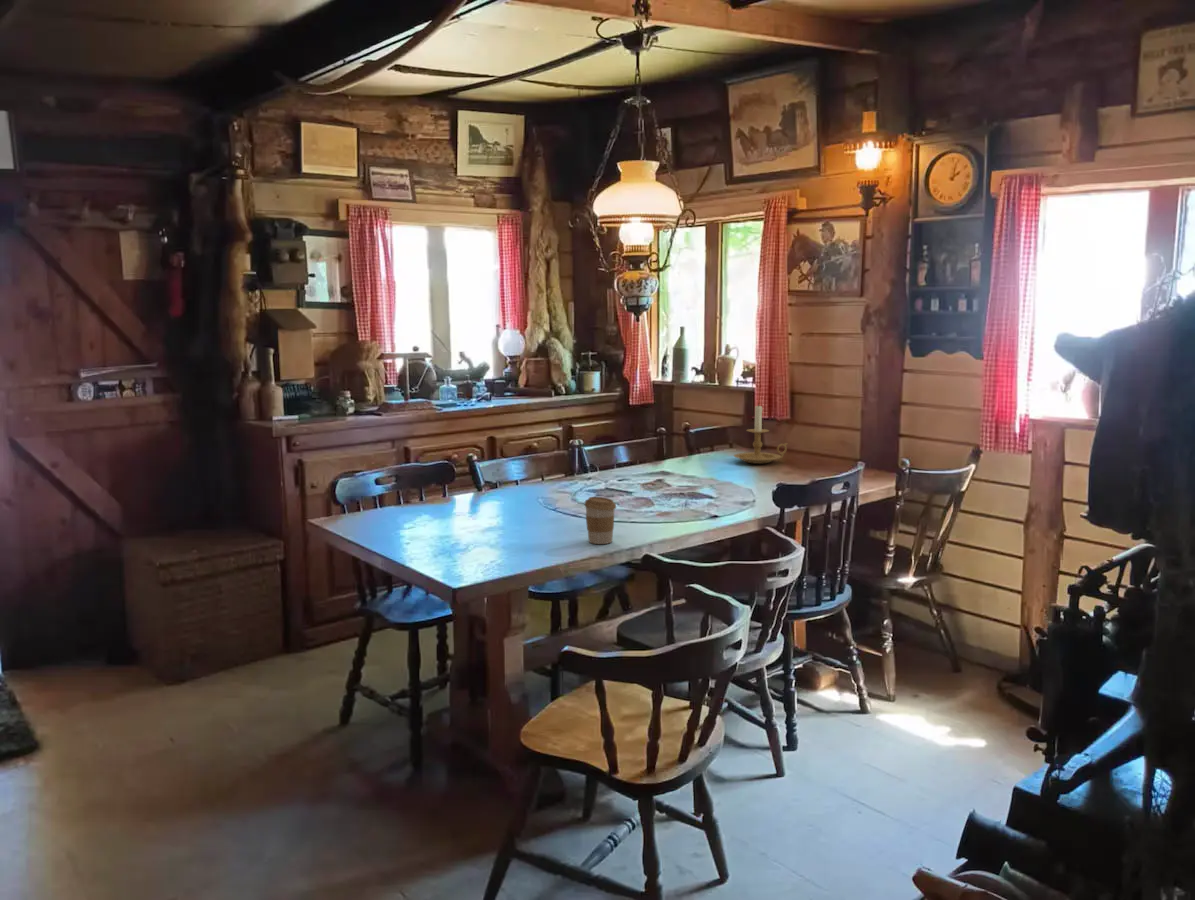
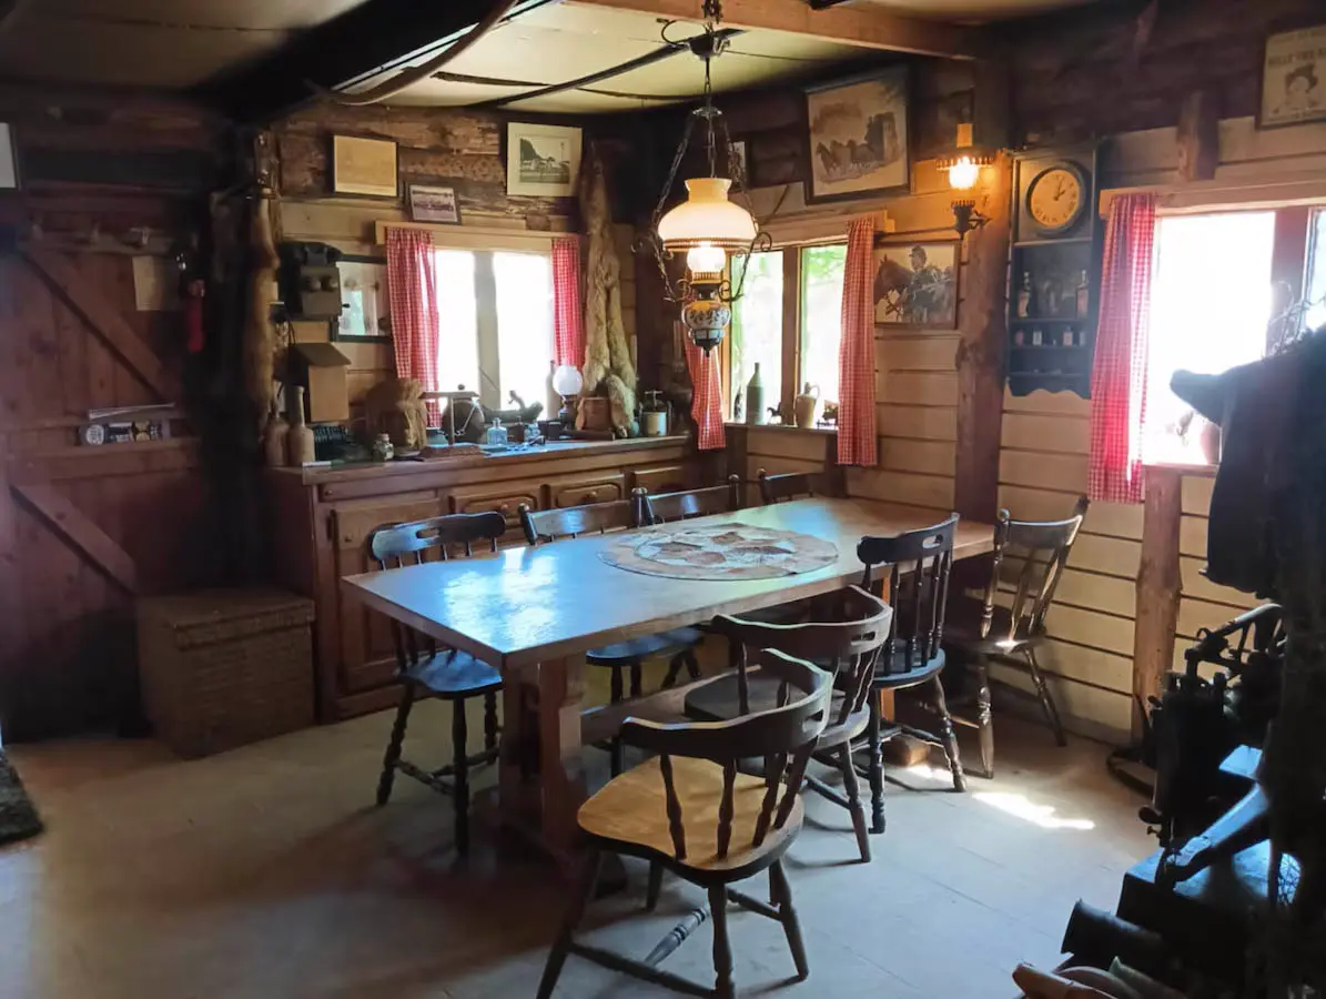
- coffee cup (600, 519)
- candle holder (758, 432)
